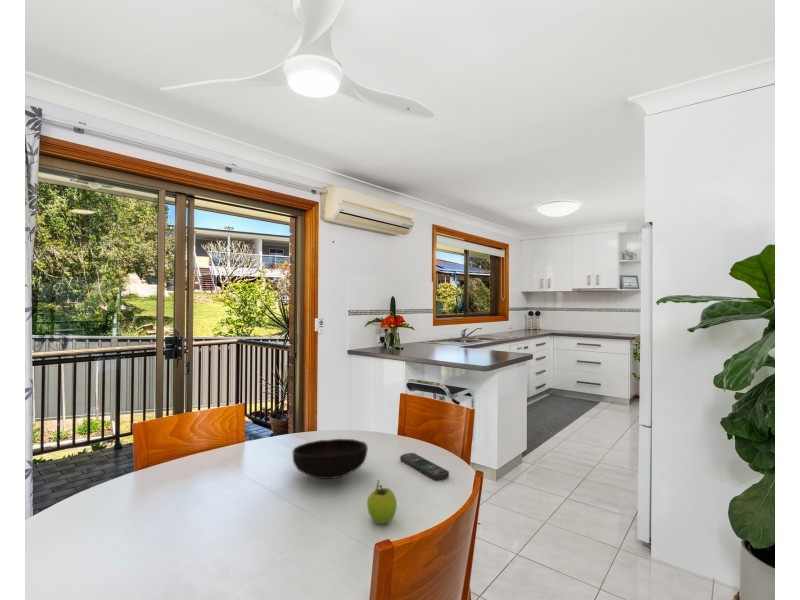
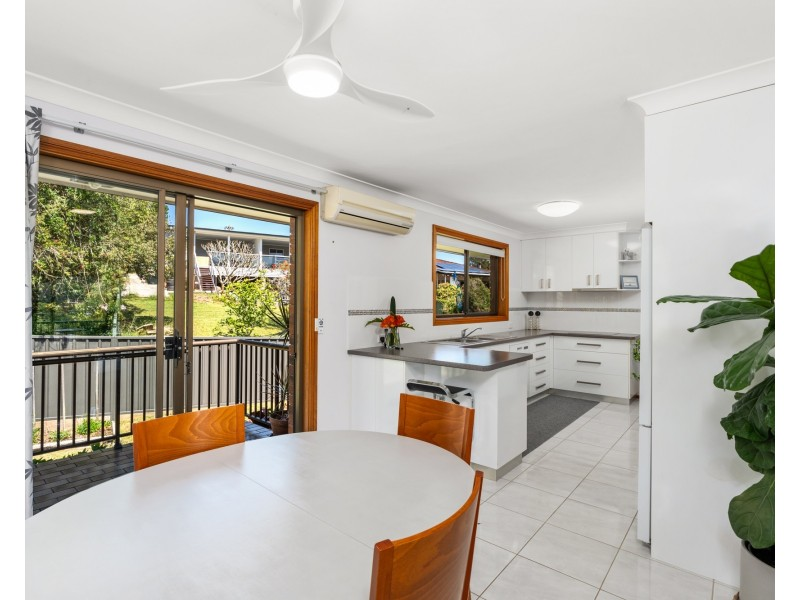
- fruit (381, 501)
- bowl (330, 459)
- remote control (423, 465)
